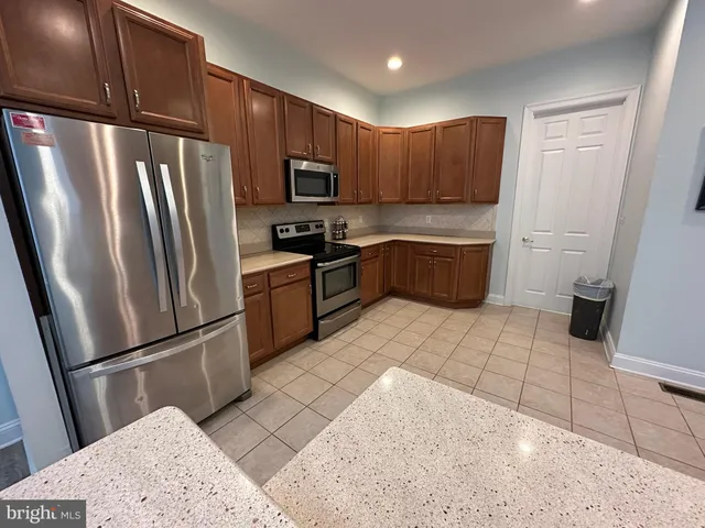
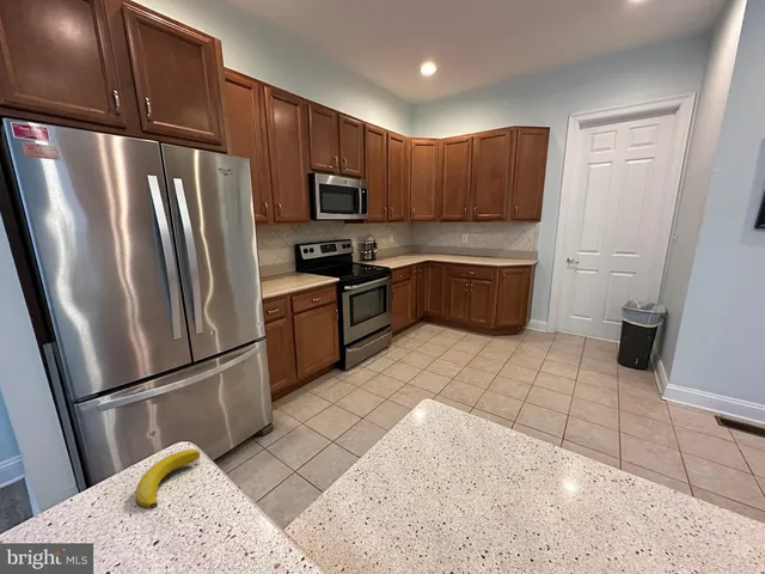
+ banana (165, 474)
